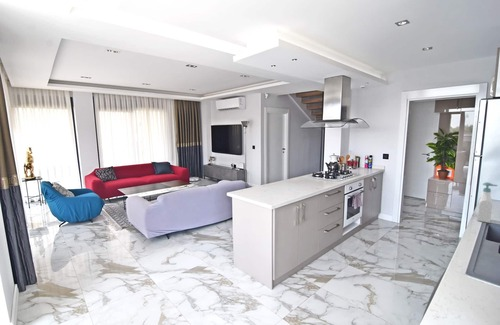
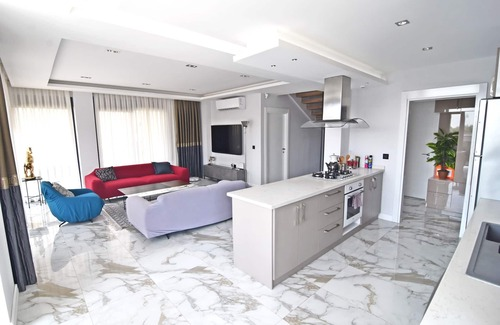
- soap bottle (487, 201)
